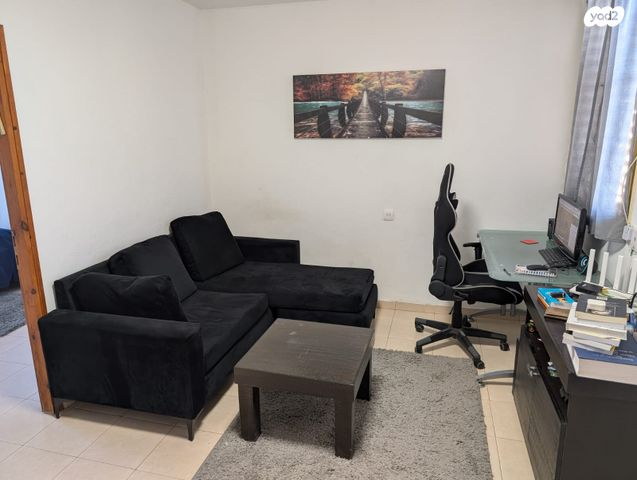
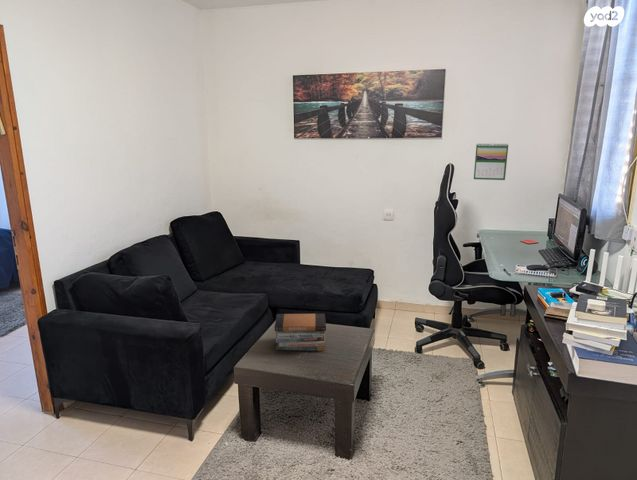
+ calendar (490, 161)
+ book stack (300, 332)
